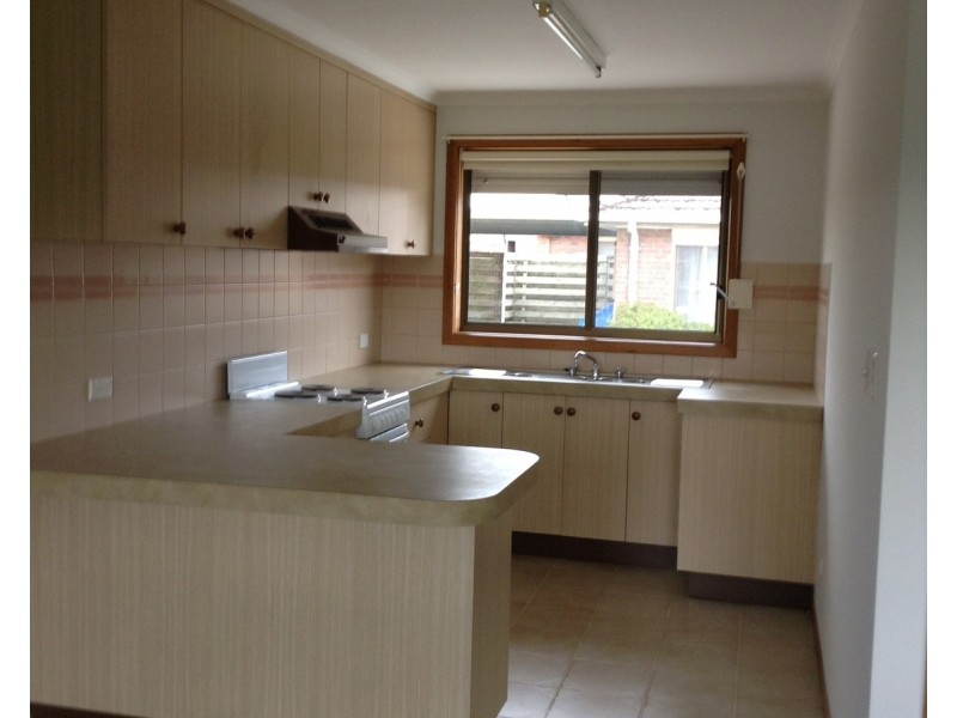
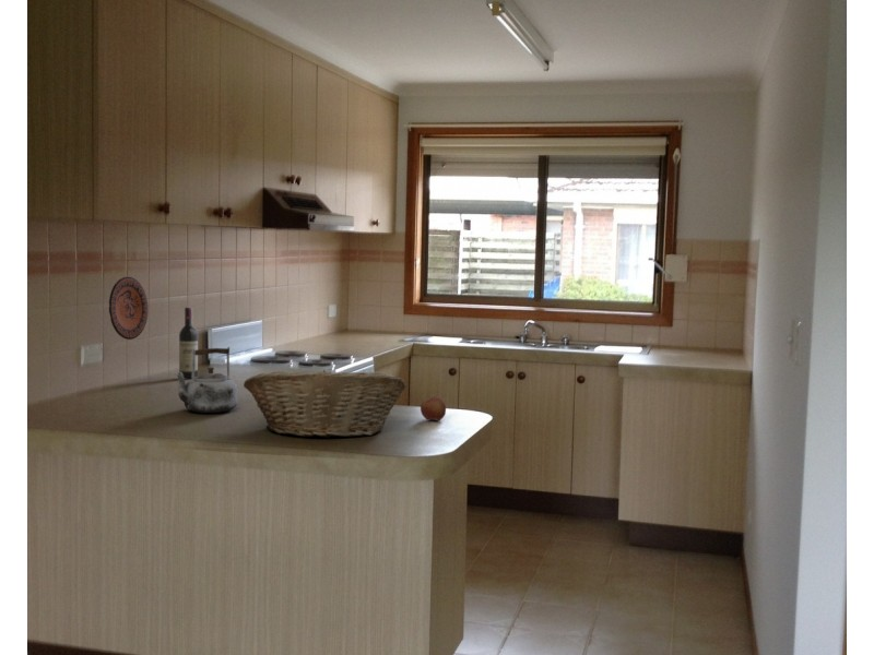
+ kettle (204, 379)
+ fruit basket (324, 397)
+ decorative plate (128, 308)
+ wine bottle (188, 343)
+ apple (433, 408)
